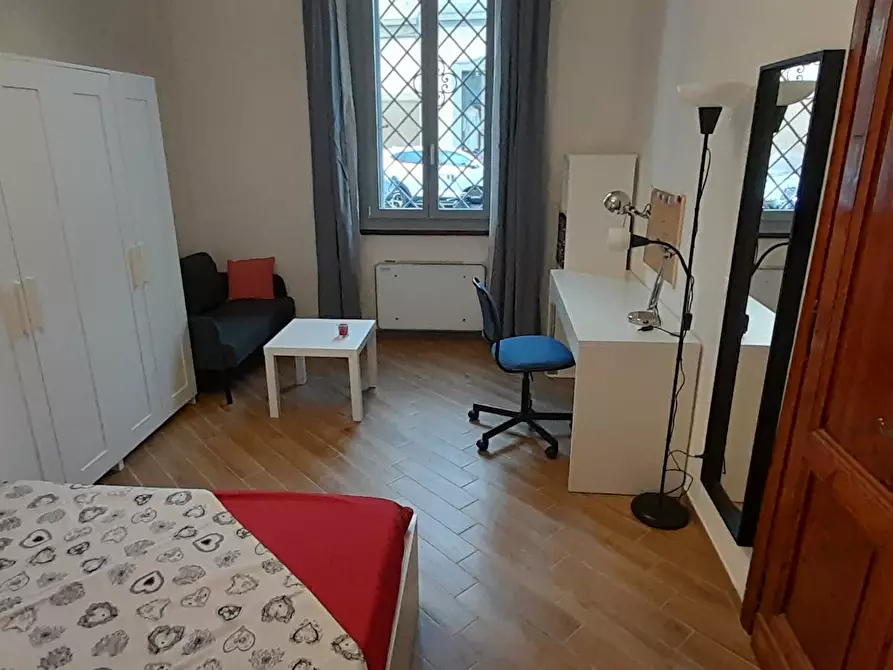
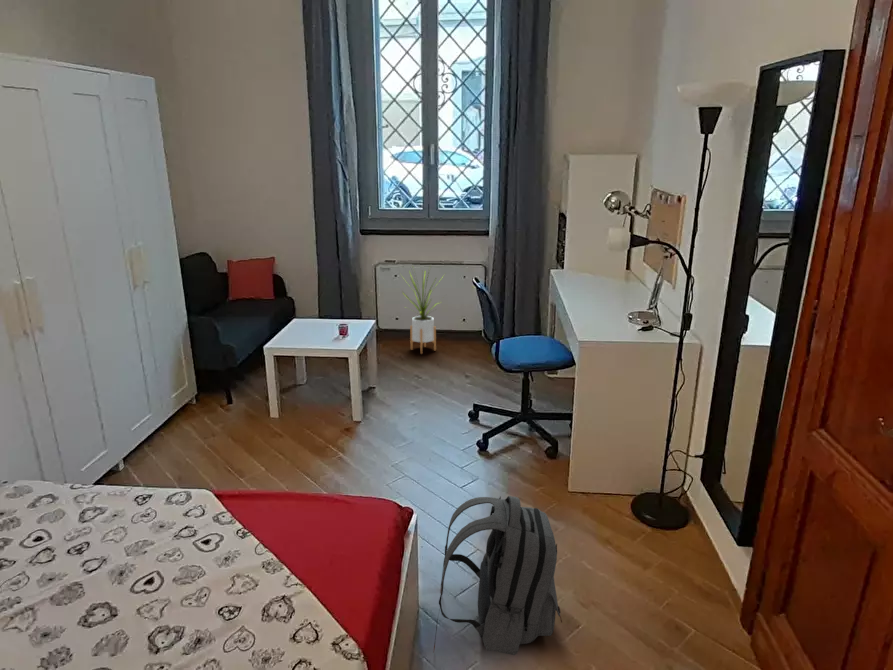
+ house plant (423, 308)
+ backpack (498, 561)
